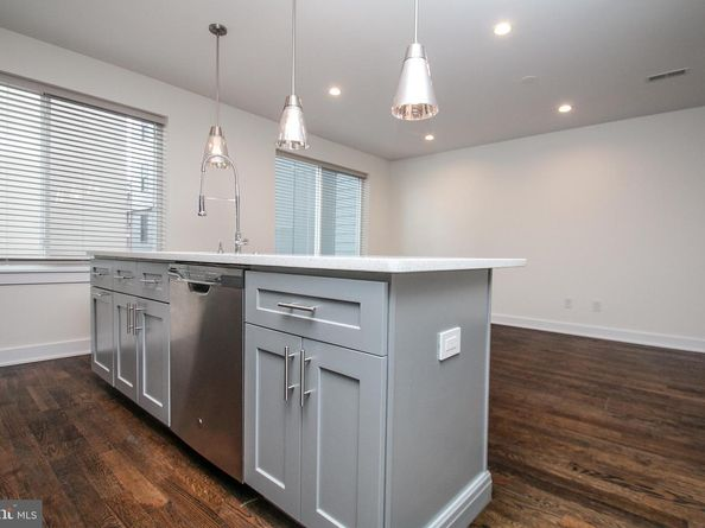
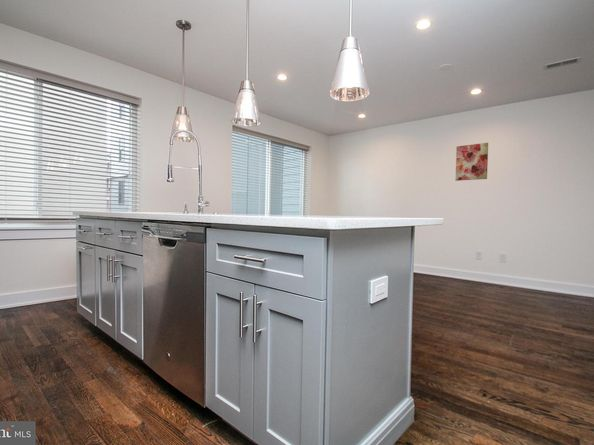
+ wall art (471, 162)
